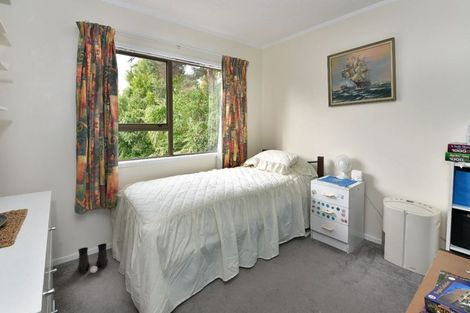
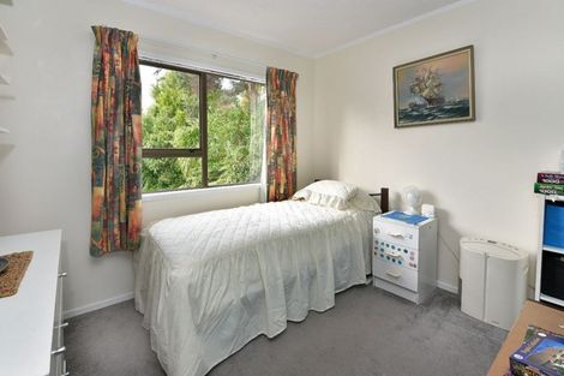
- boots (87, 255)
